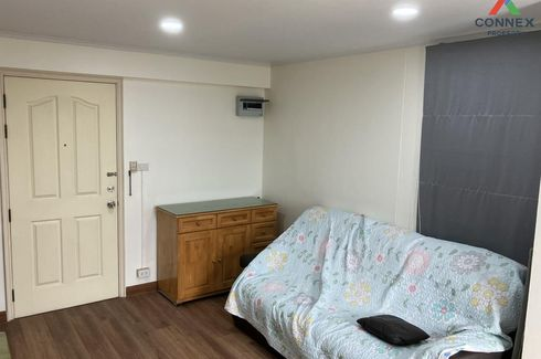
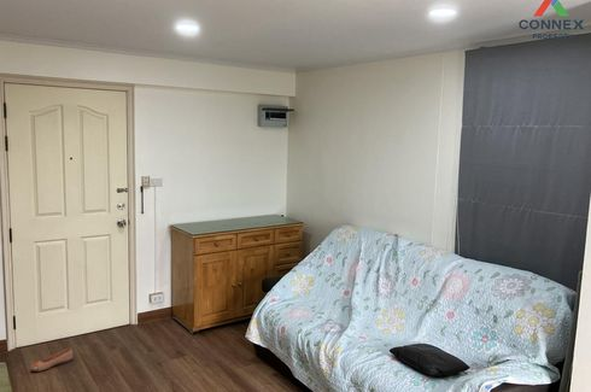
+ shoe (52, 359)
